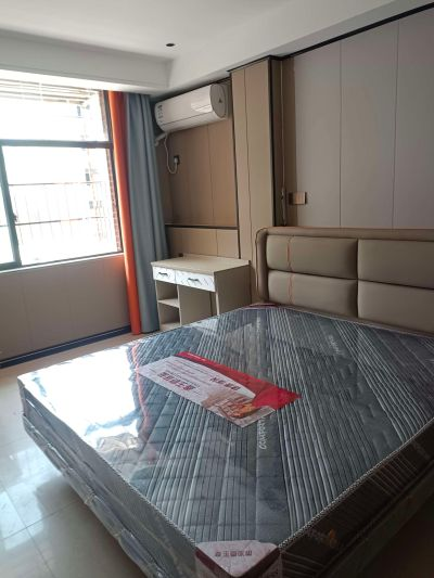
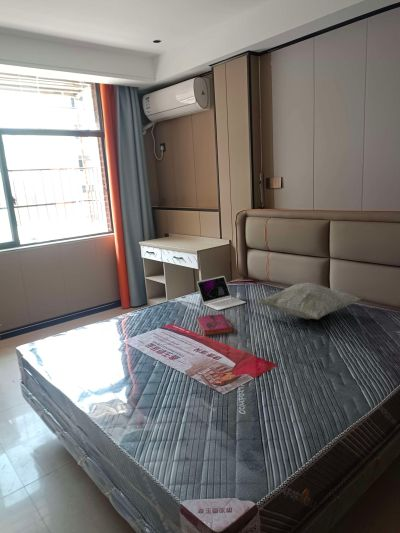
+ hardback book (214, 324)
+ laptop (220, 291)
+ decorative pillow (308, 300)
